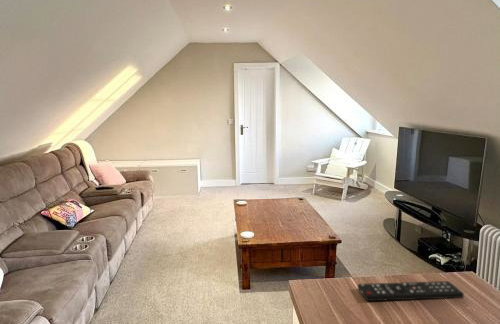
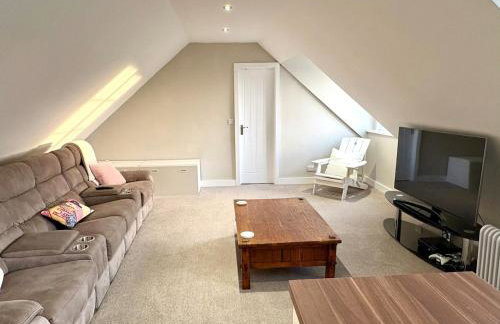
- remote control (408, 290)
